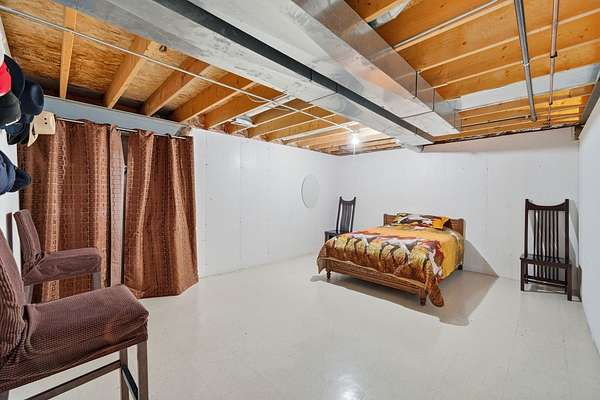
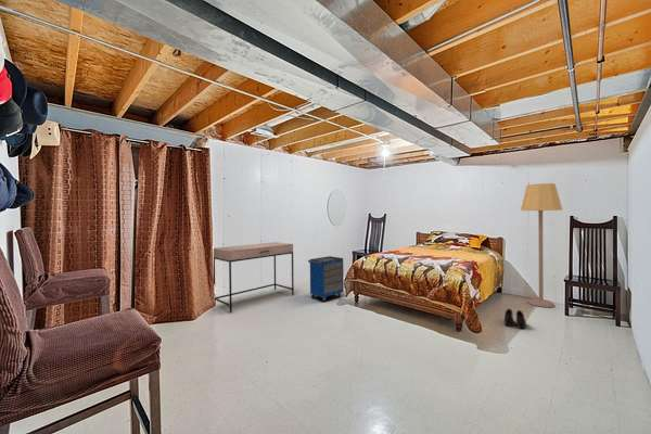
+ desk (253, 258)
+ lamp (540, 244)
+ cabinet (326, 278)
+ boots (516, 316)
